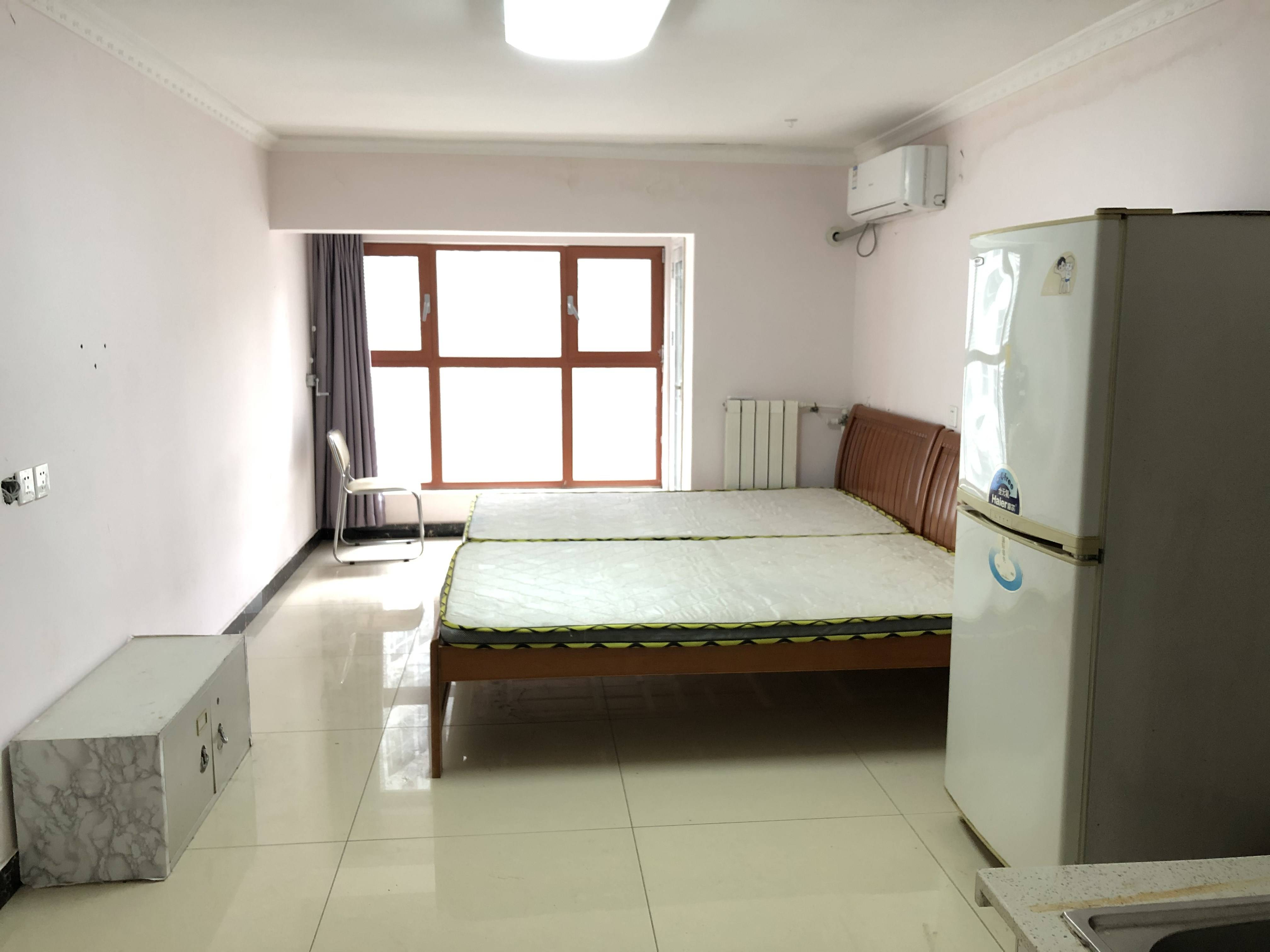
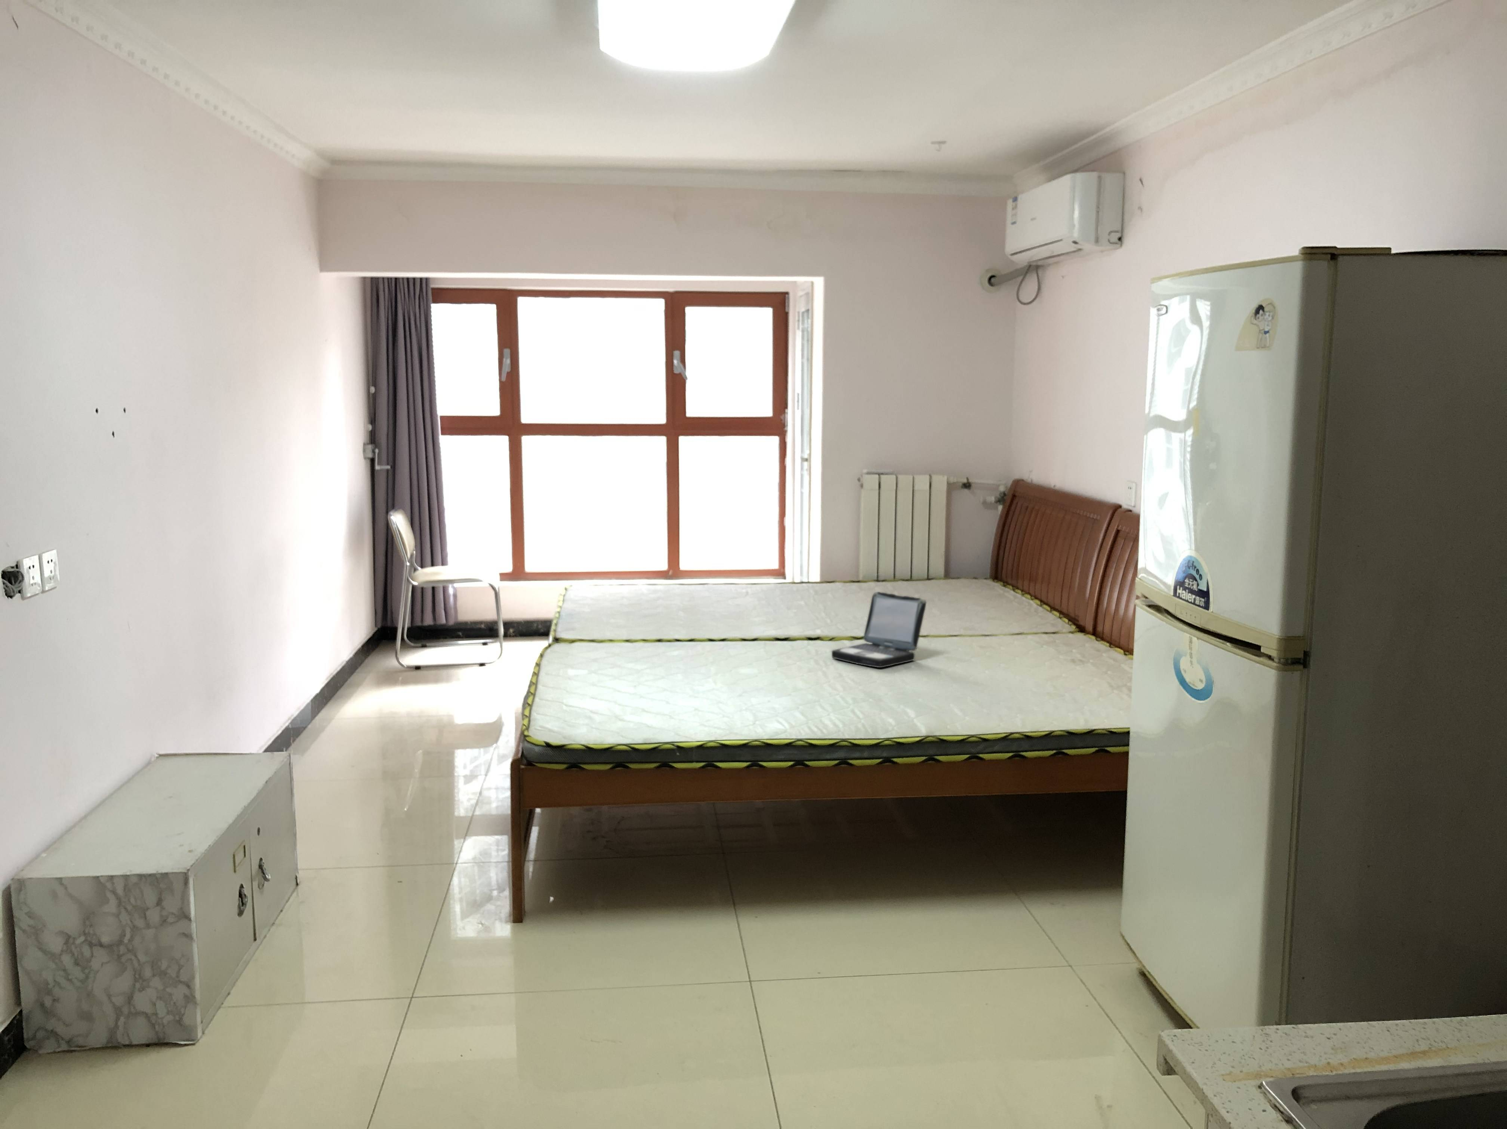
+ laptop (878, 629)
